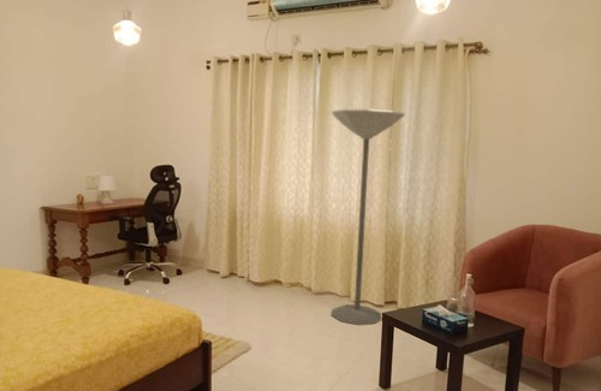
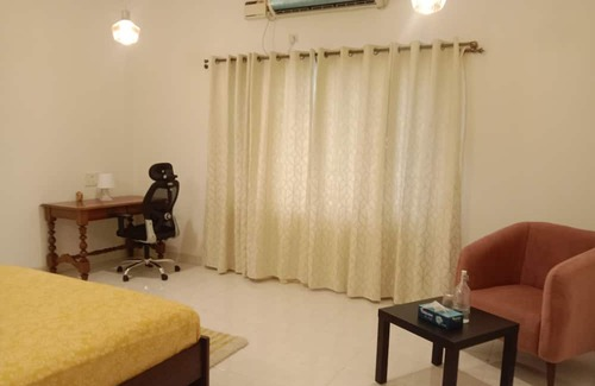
- floor lamp (362, 215)
